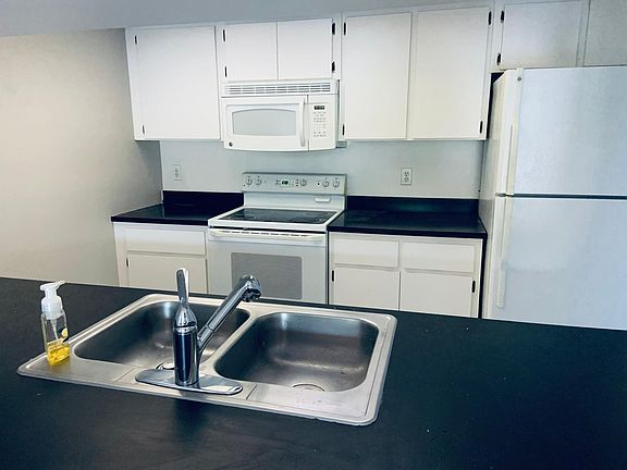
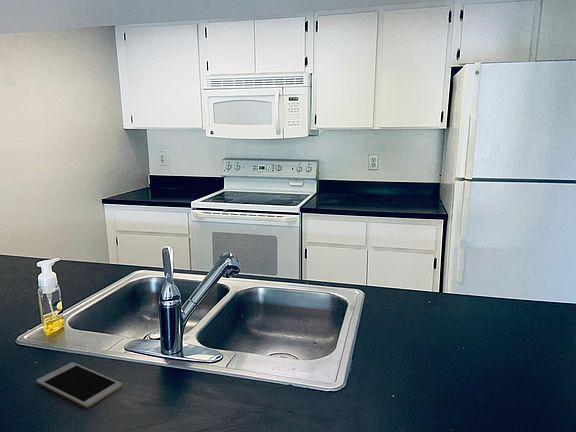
+ cell phone (79, 383)
